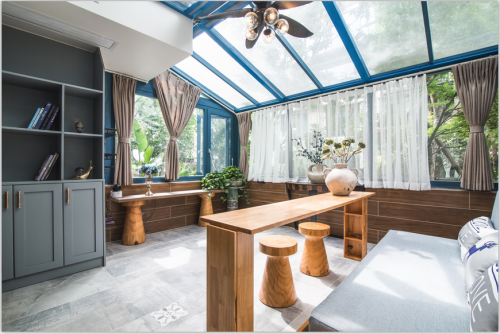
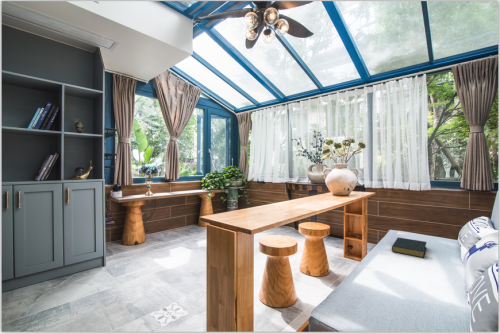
+ hardback book (409, 246)
